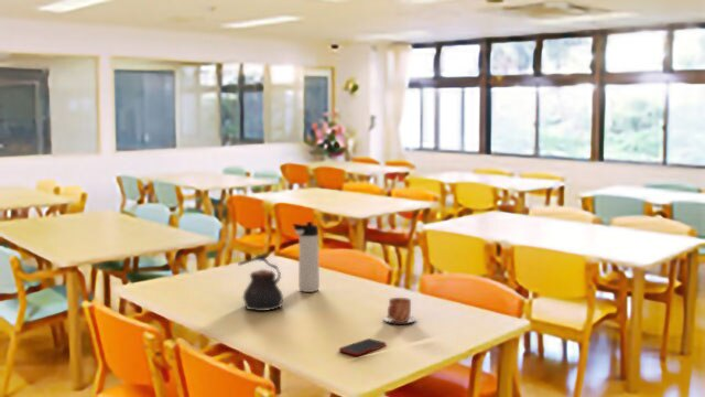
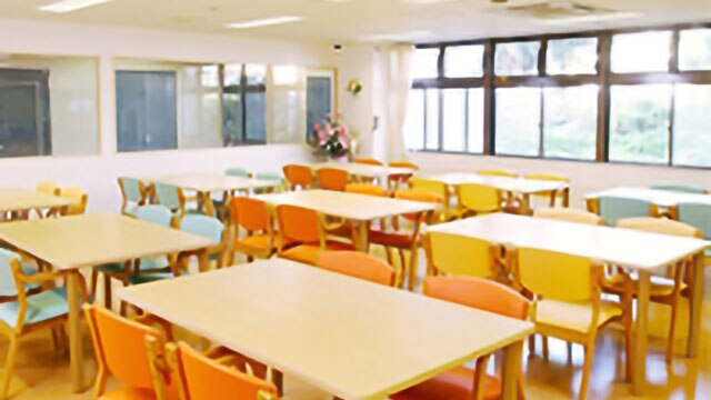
- cell phone (362, 346)
- mug (399, 311)
- teapot (263, 280)
- thermos bottle (305, 256)
